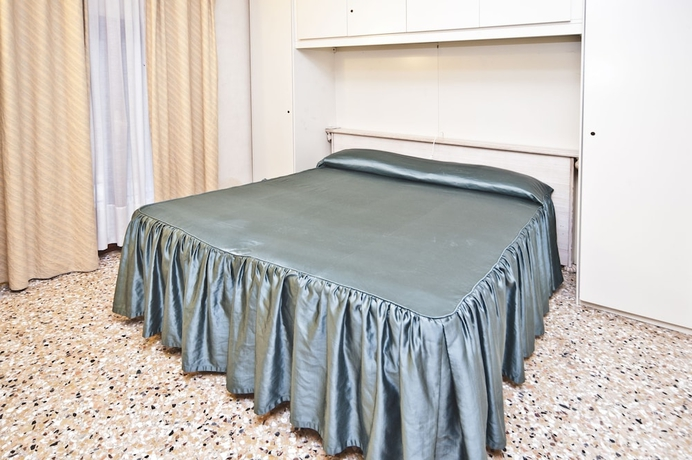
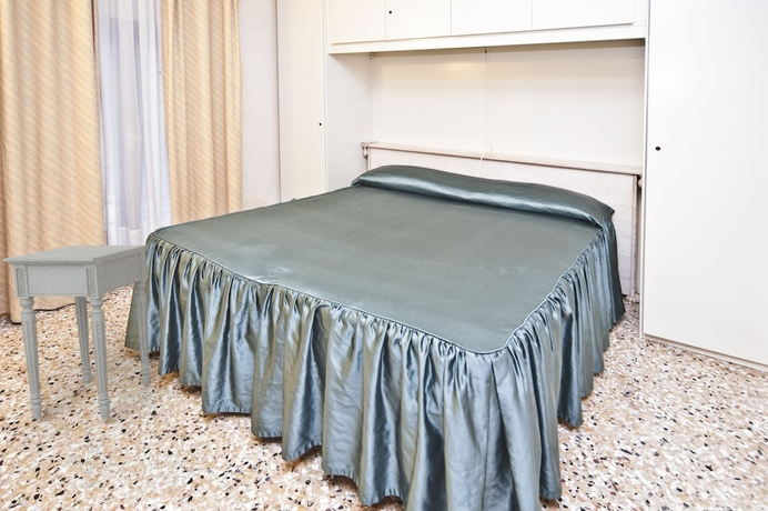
+ nightstand (87, 327)
